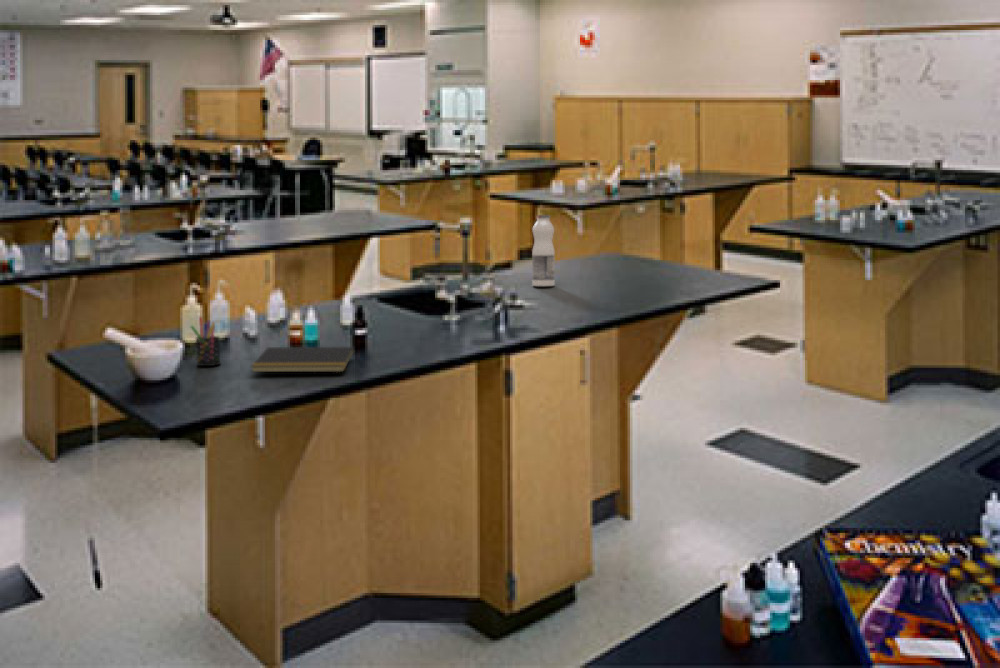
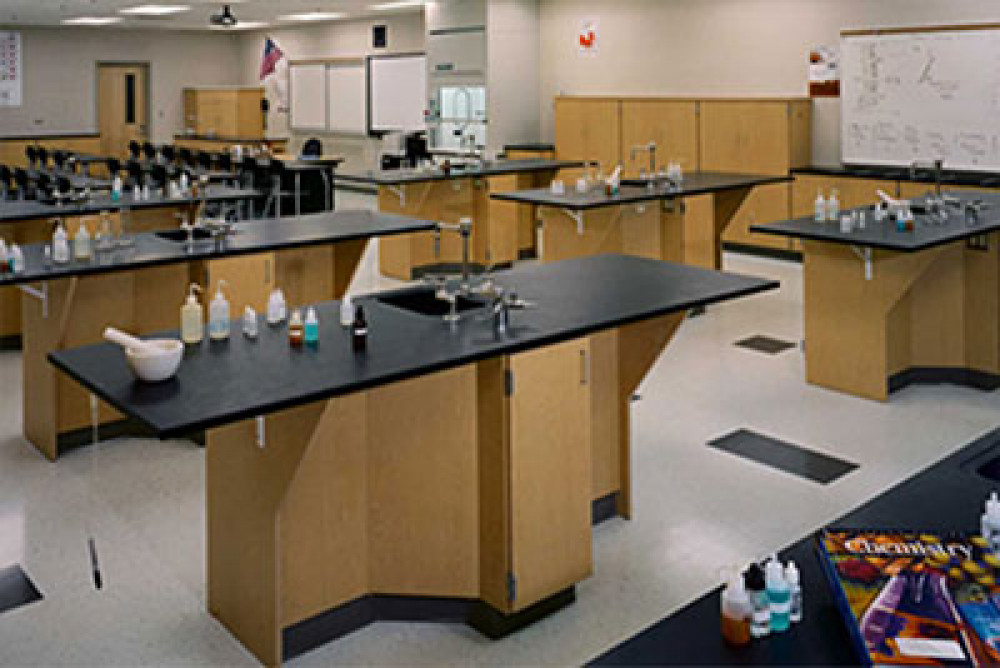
- notepad (304, 359)
- pen holder (204, 341)
- beverage bottle (543, 250)
